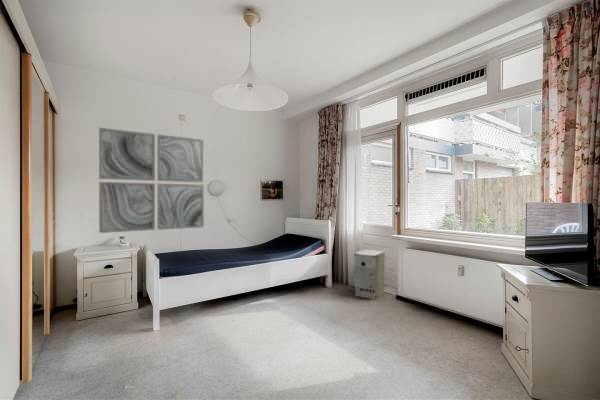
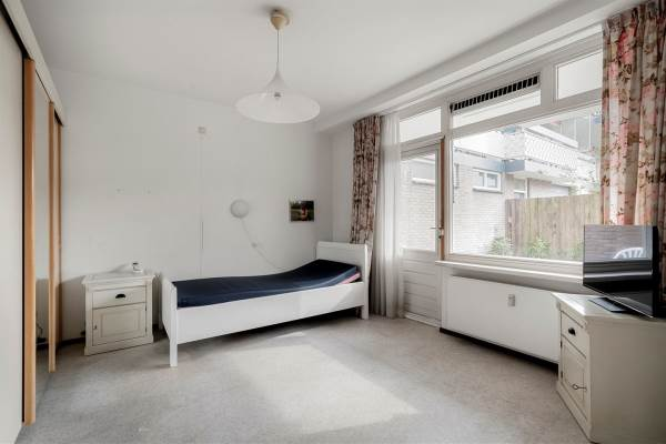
- wall art (157, 180)
- air purifier (369, 273)
